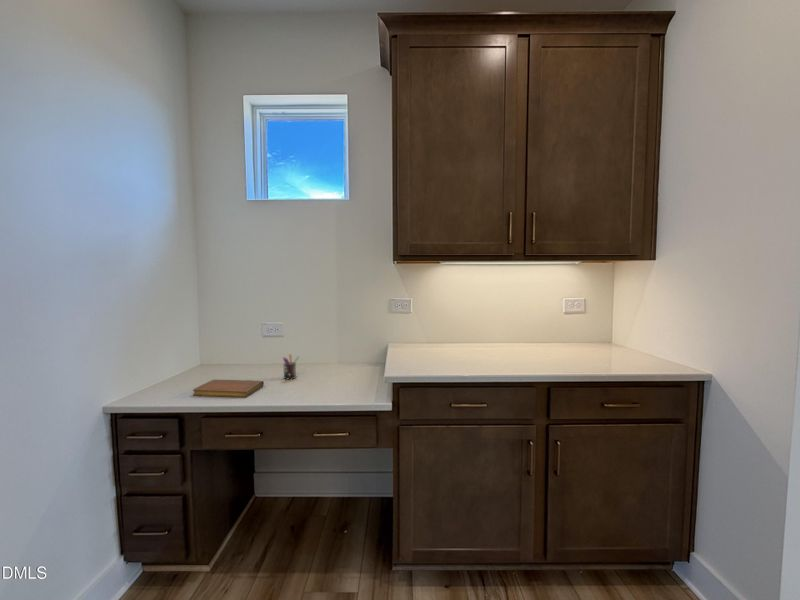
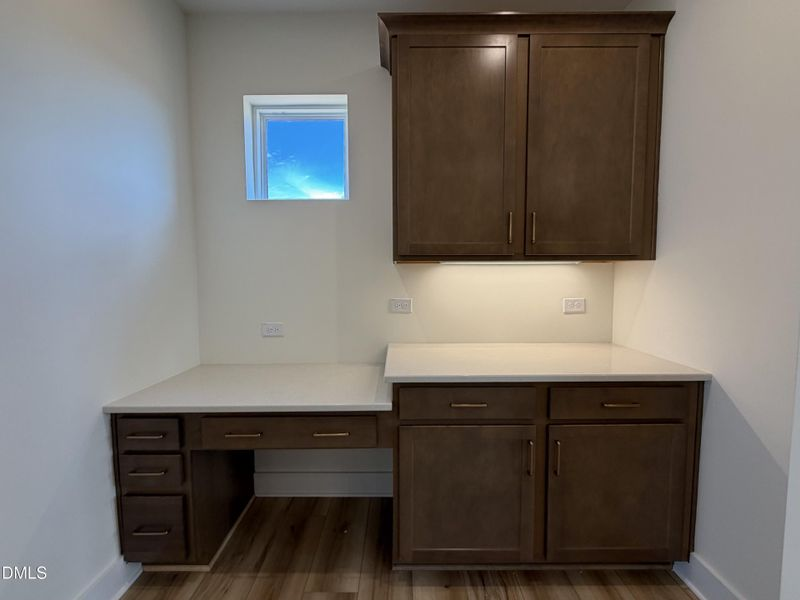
- pen holder (291, 365)
- notebook (229, 387)
